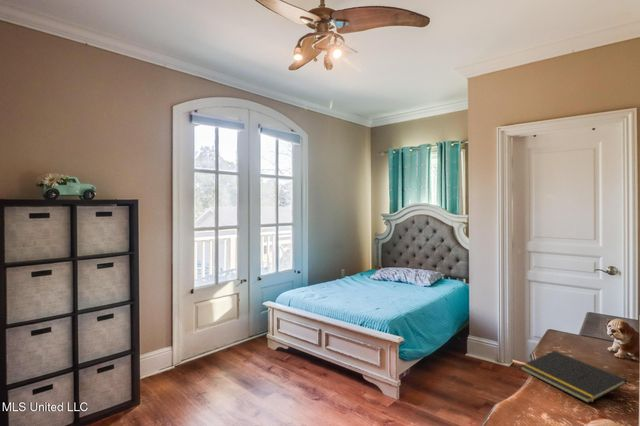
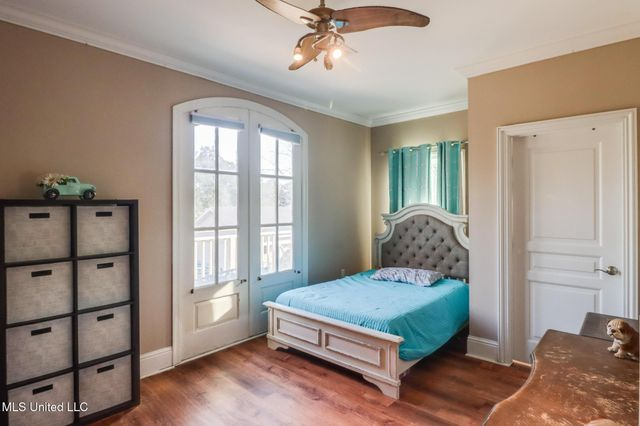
- notepad (569, 373)
